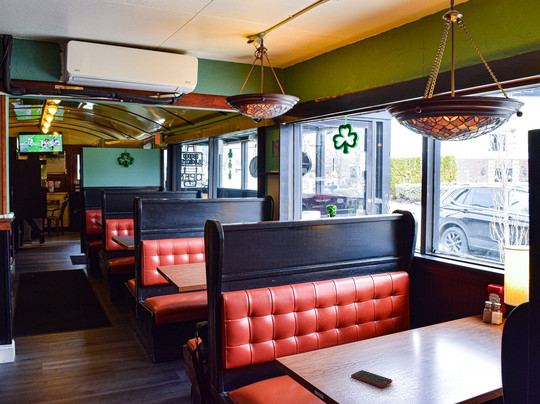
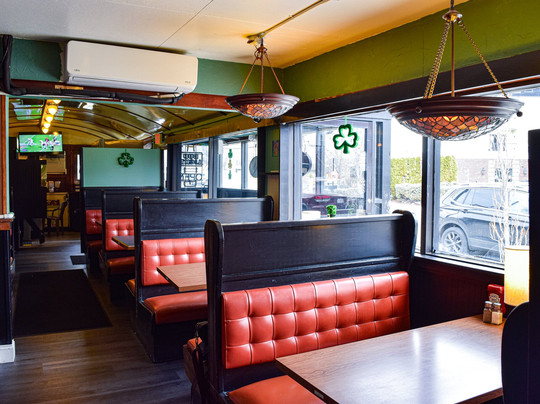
- cell phone (371, 378)
